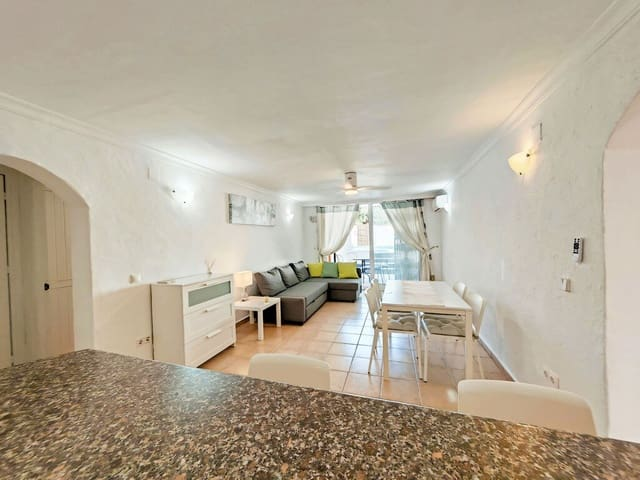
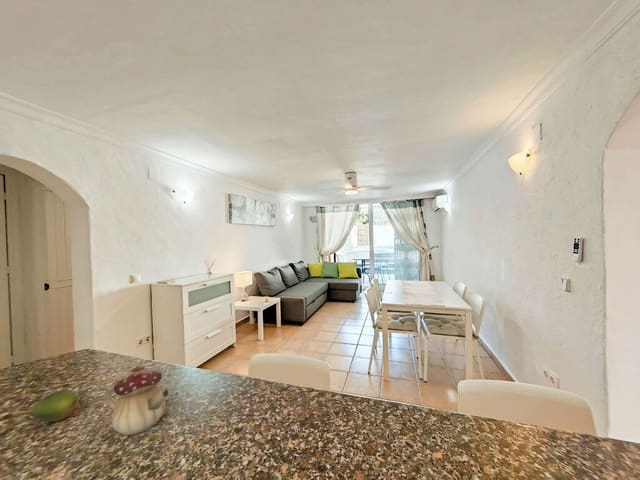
+ teapot (136, 393)
+ fruit (57, 405)
